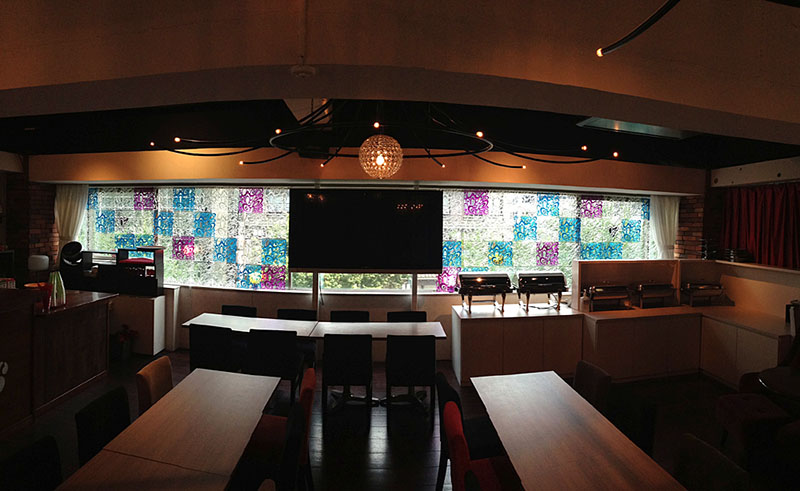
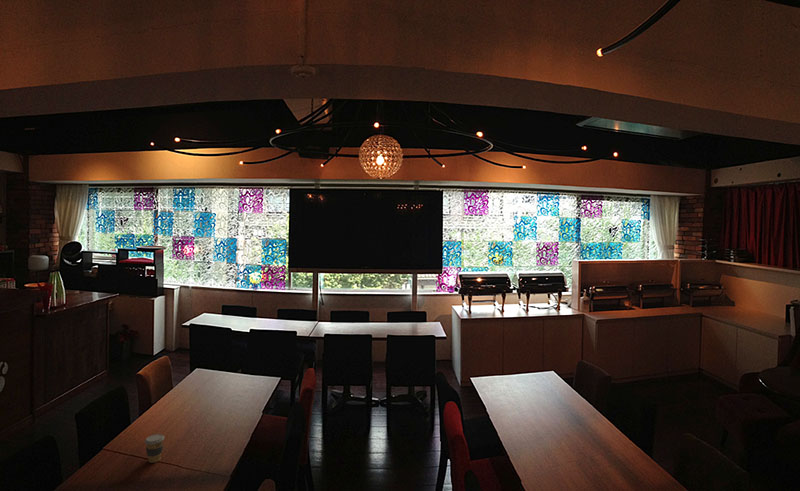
+ coffee cup (154, 448)
